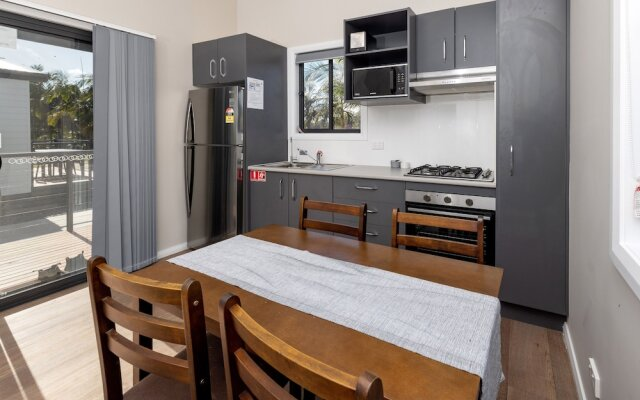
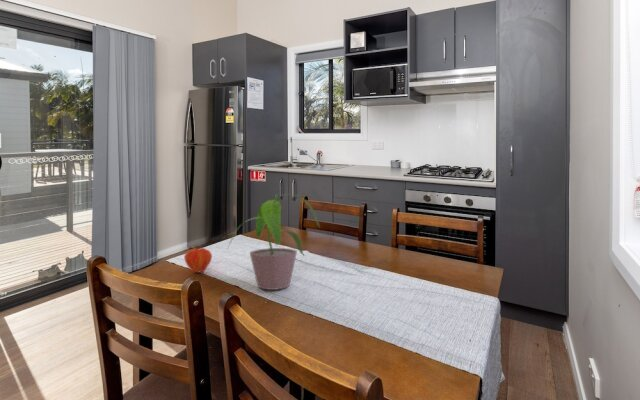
+ potted plant (274, 239)
+ fruit (198, 258)
